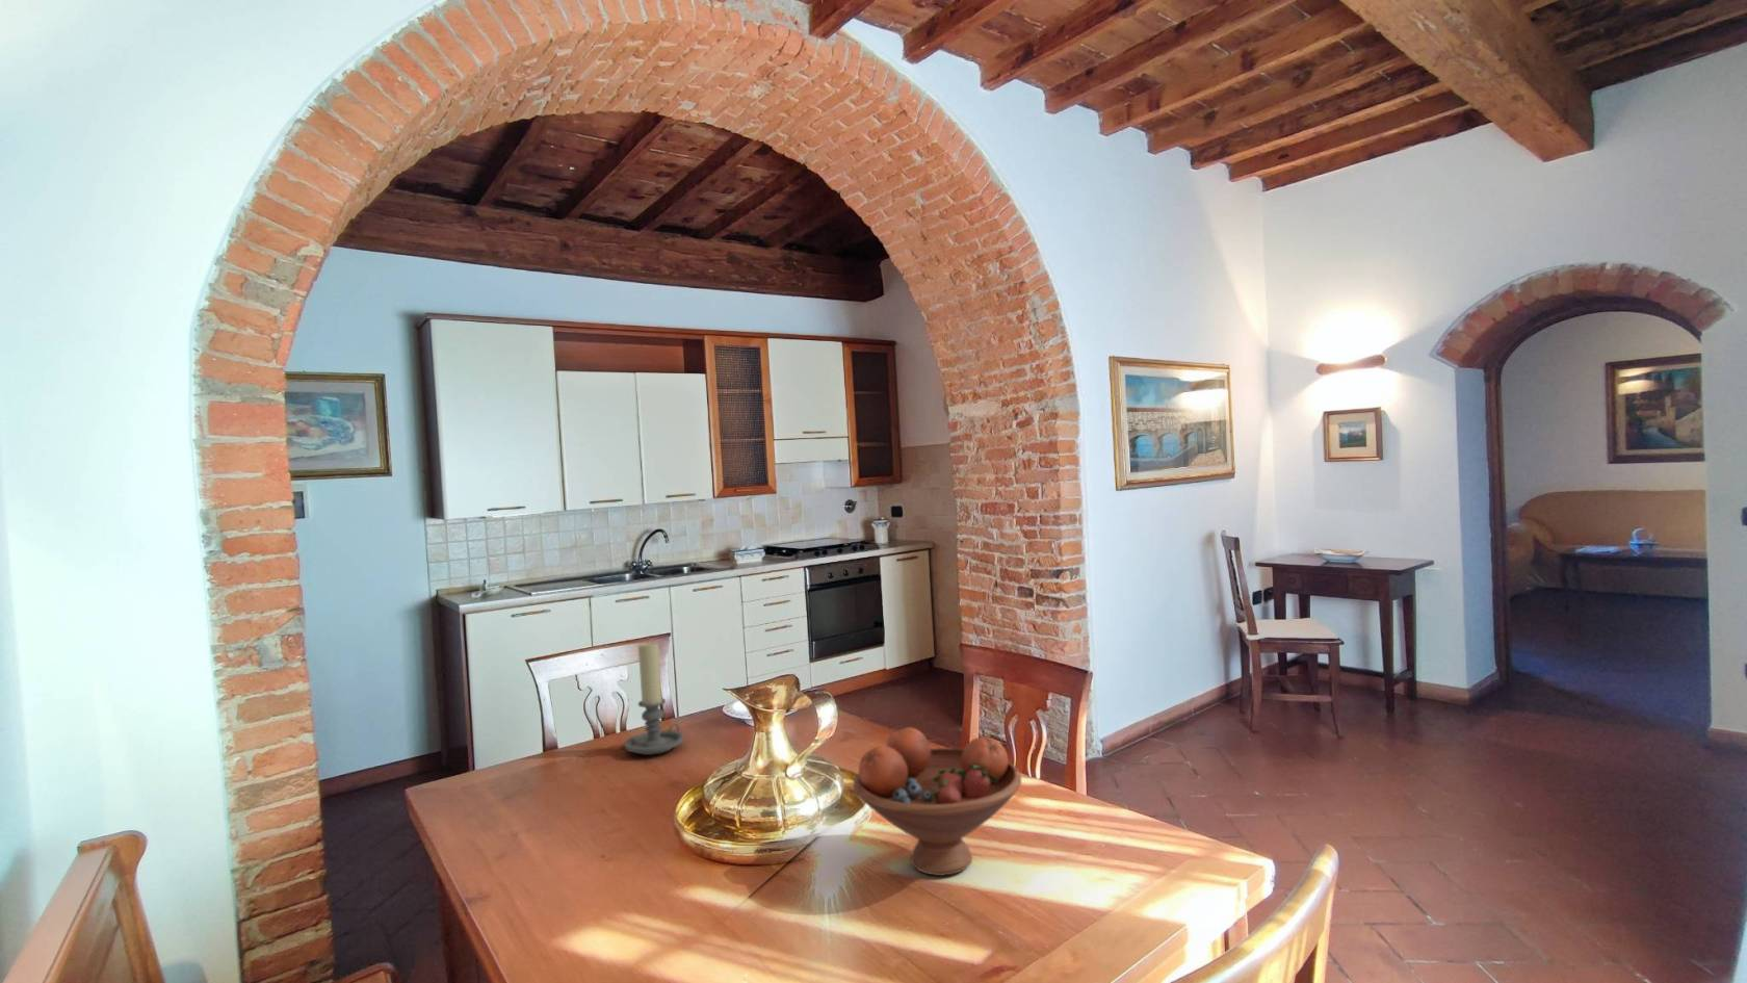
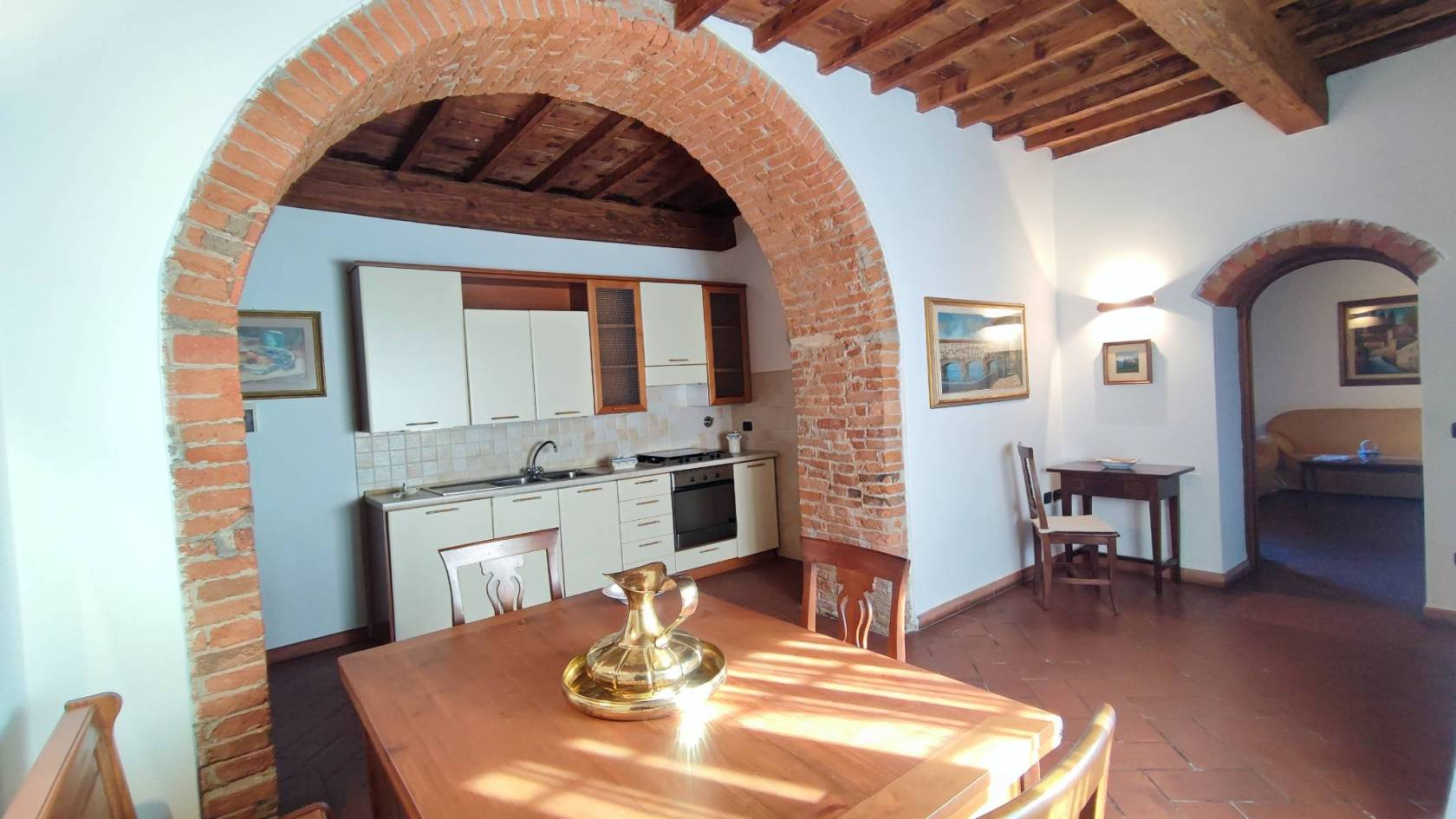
- candle holder (655, 693)
- fruit bowl (938, 802)
